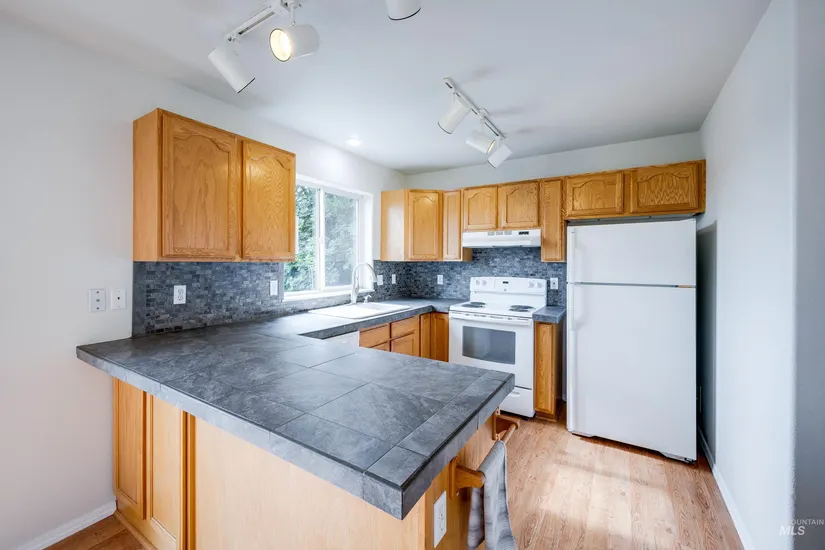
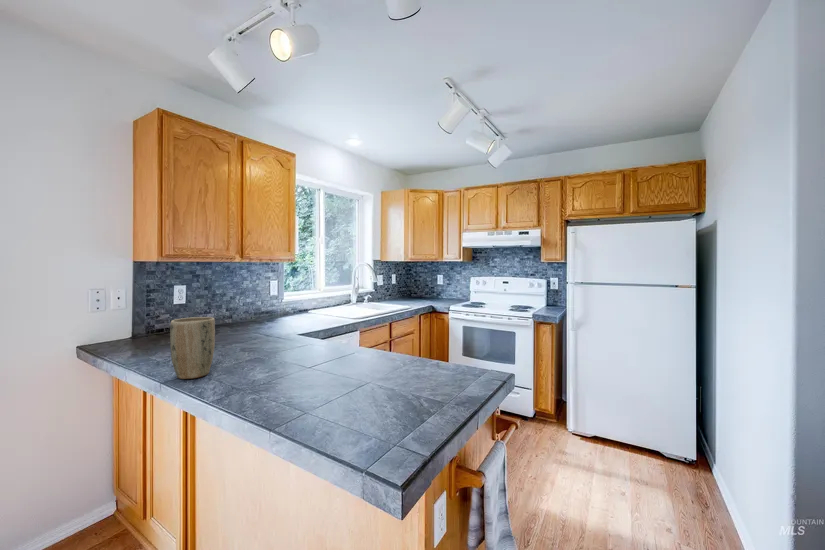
+ plant pot (193, 347)
